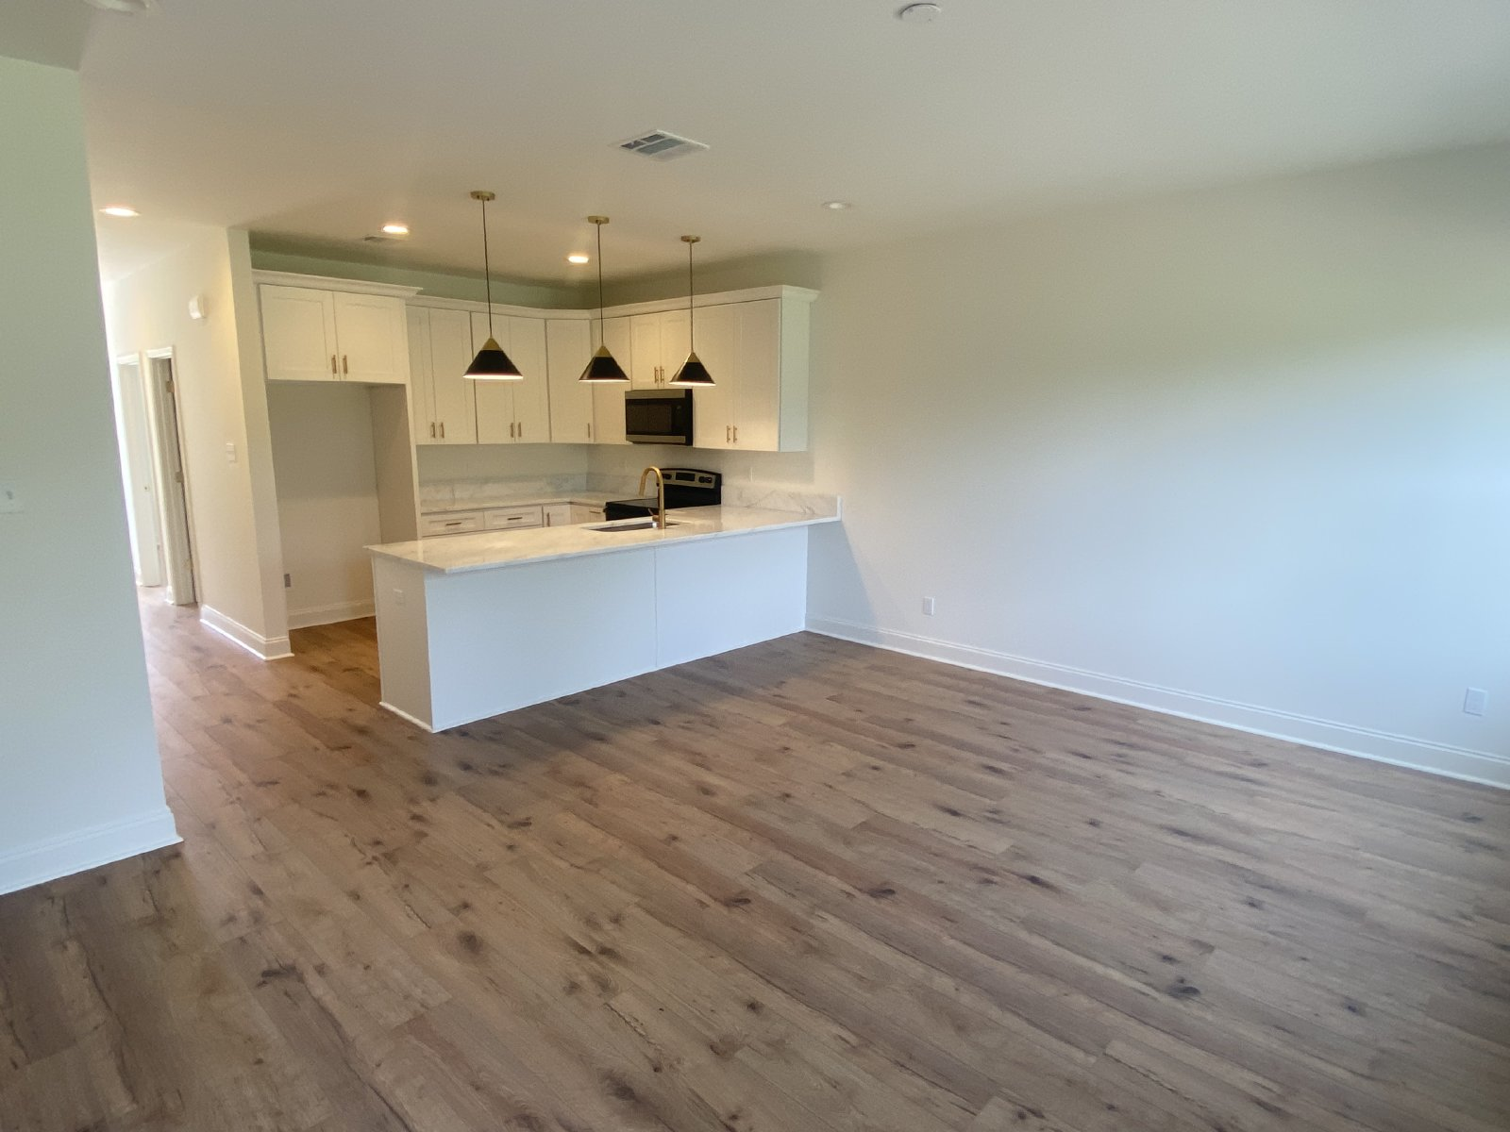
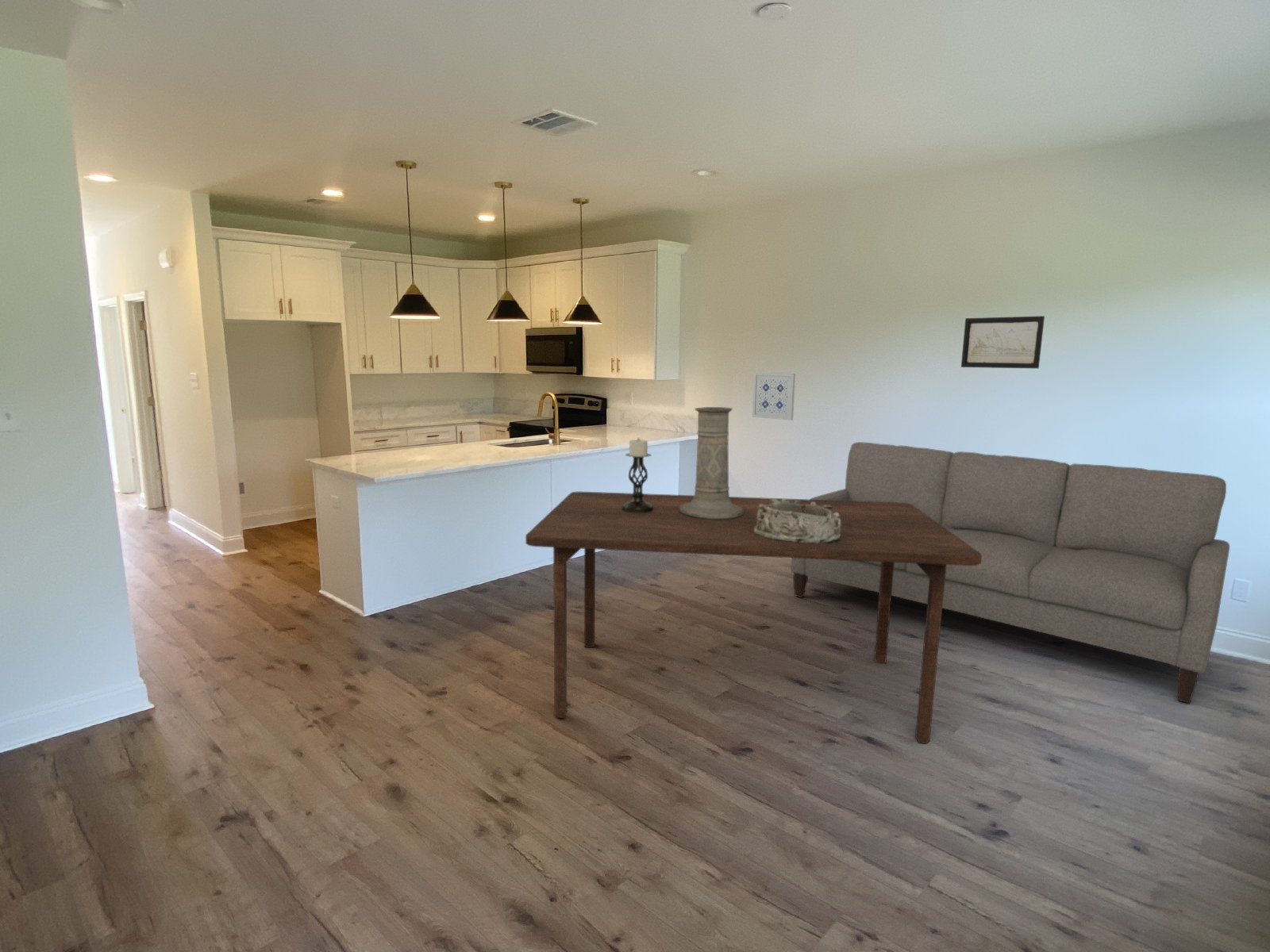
+ wall art (773, 396)
+ wall art (1001, 342)
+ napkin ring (796, 518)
+ sofa (987, 542)
+ vase (713, 460)
+ candle holder (639, 474)
+ dining table (743, 555)
